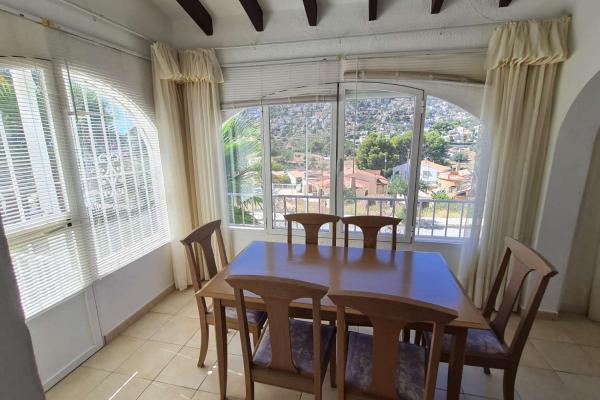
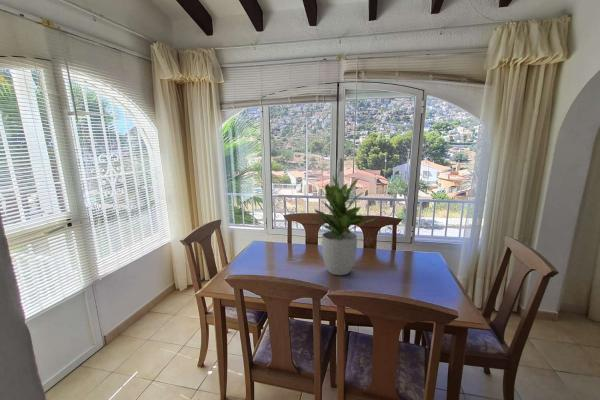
+ potted plant (341, 223)
